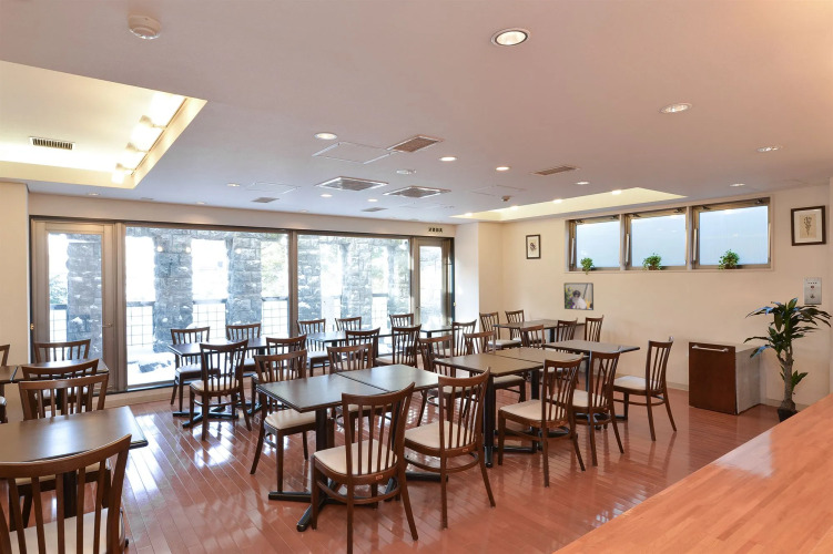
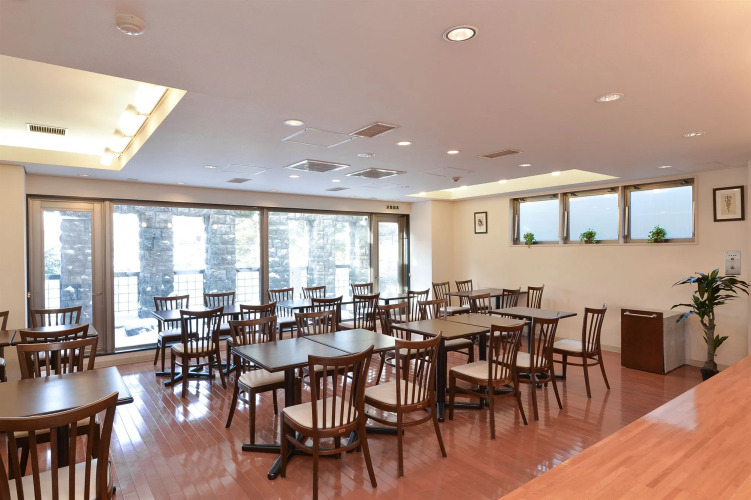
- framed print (578, 296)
